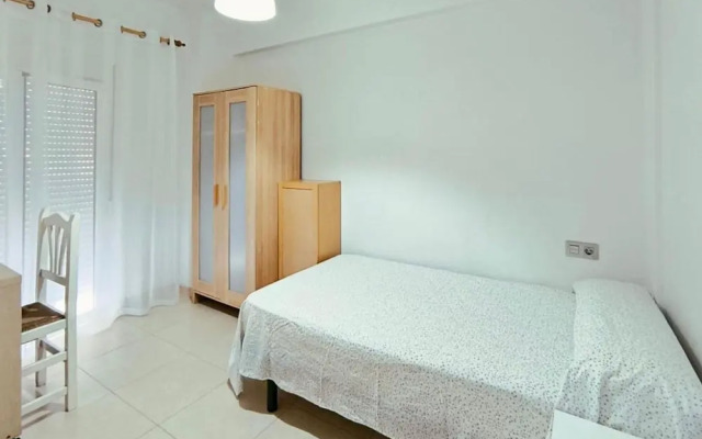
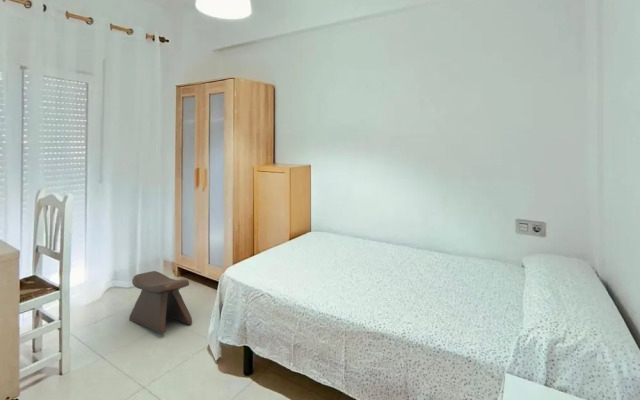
+ stool (160, 299)
